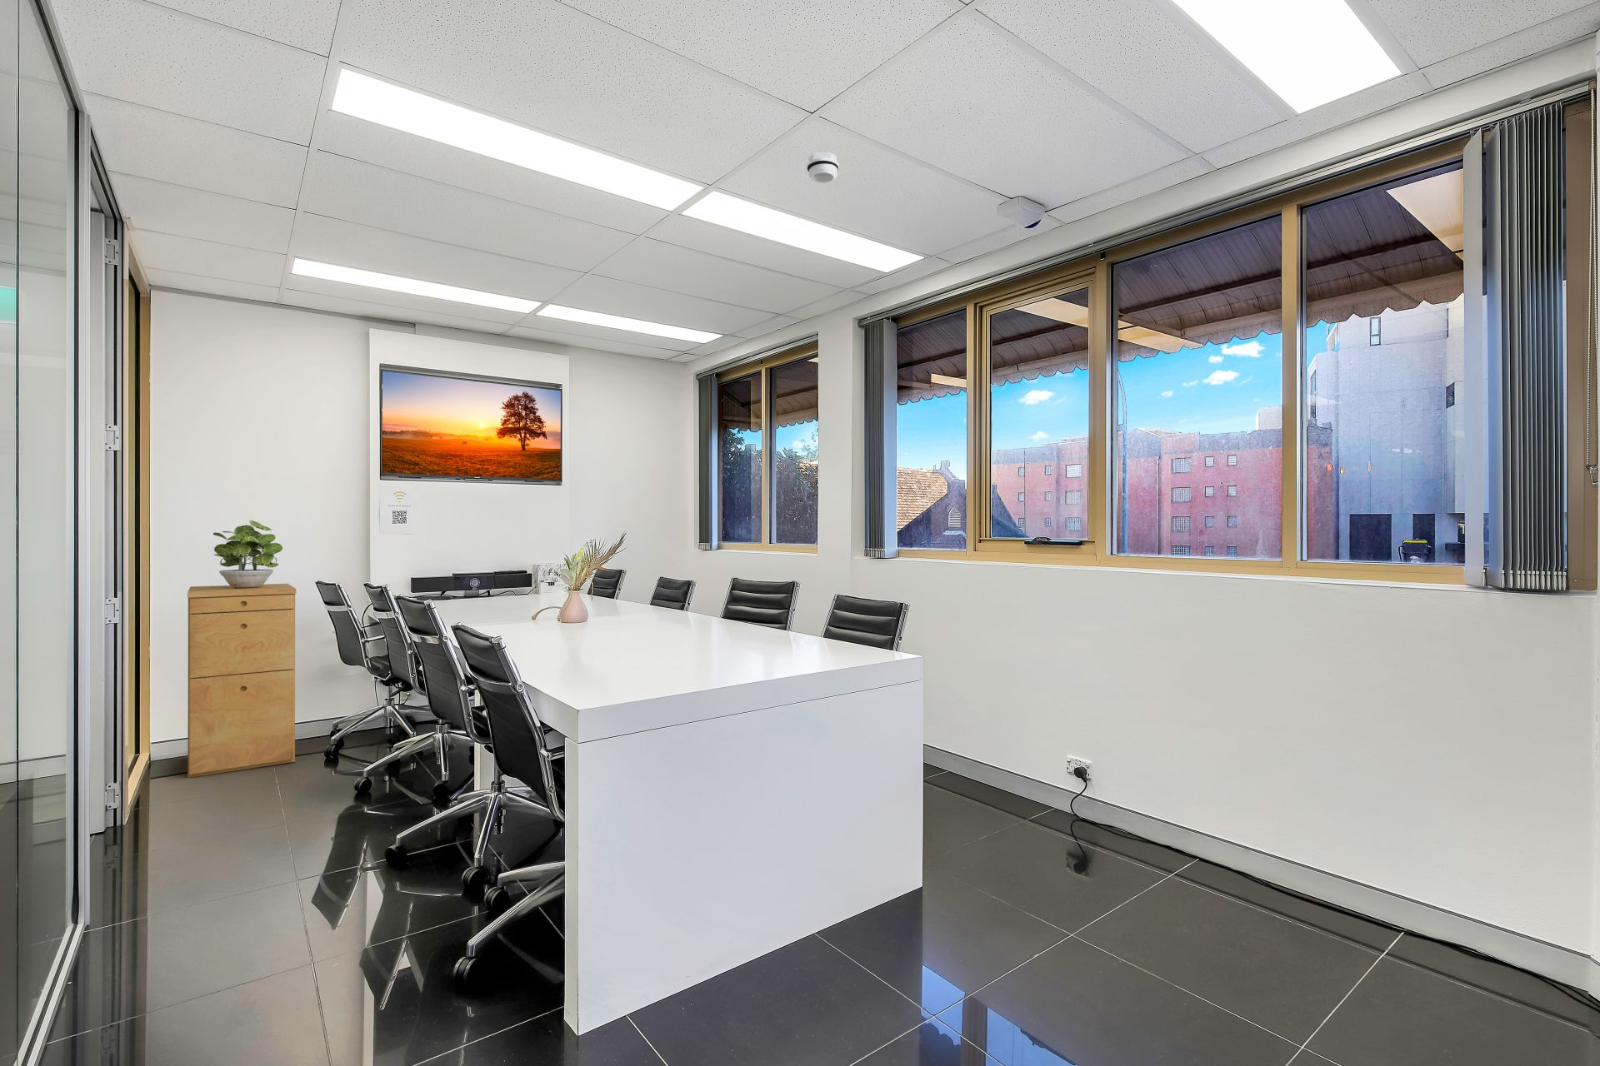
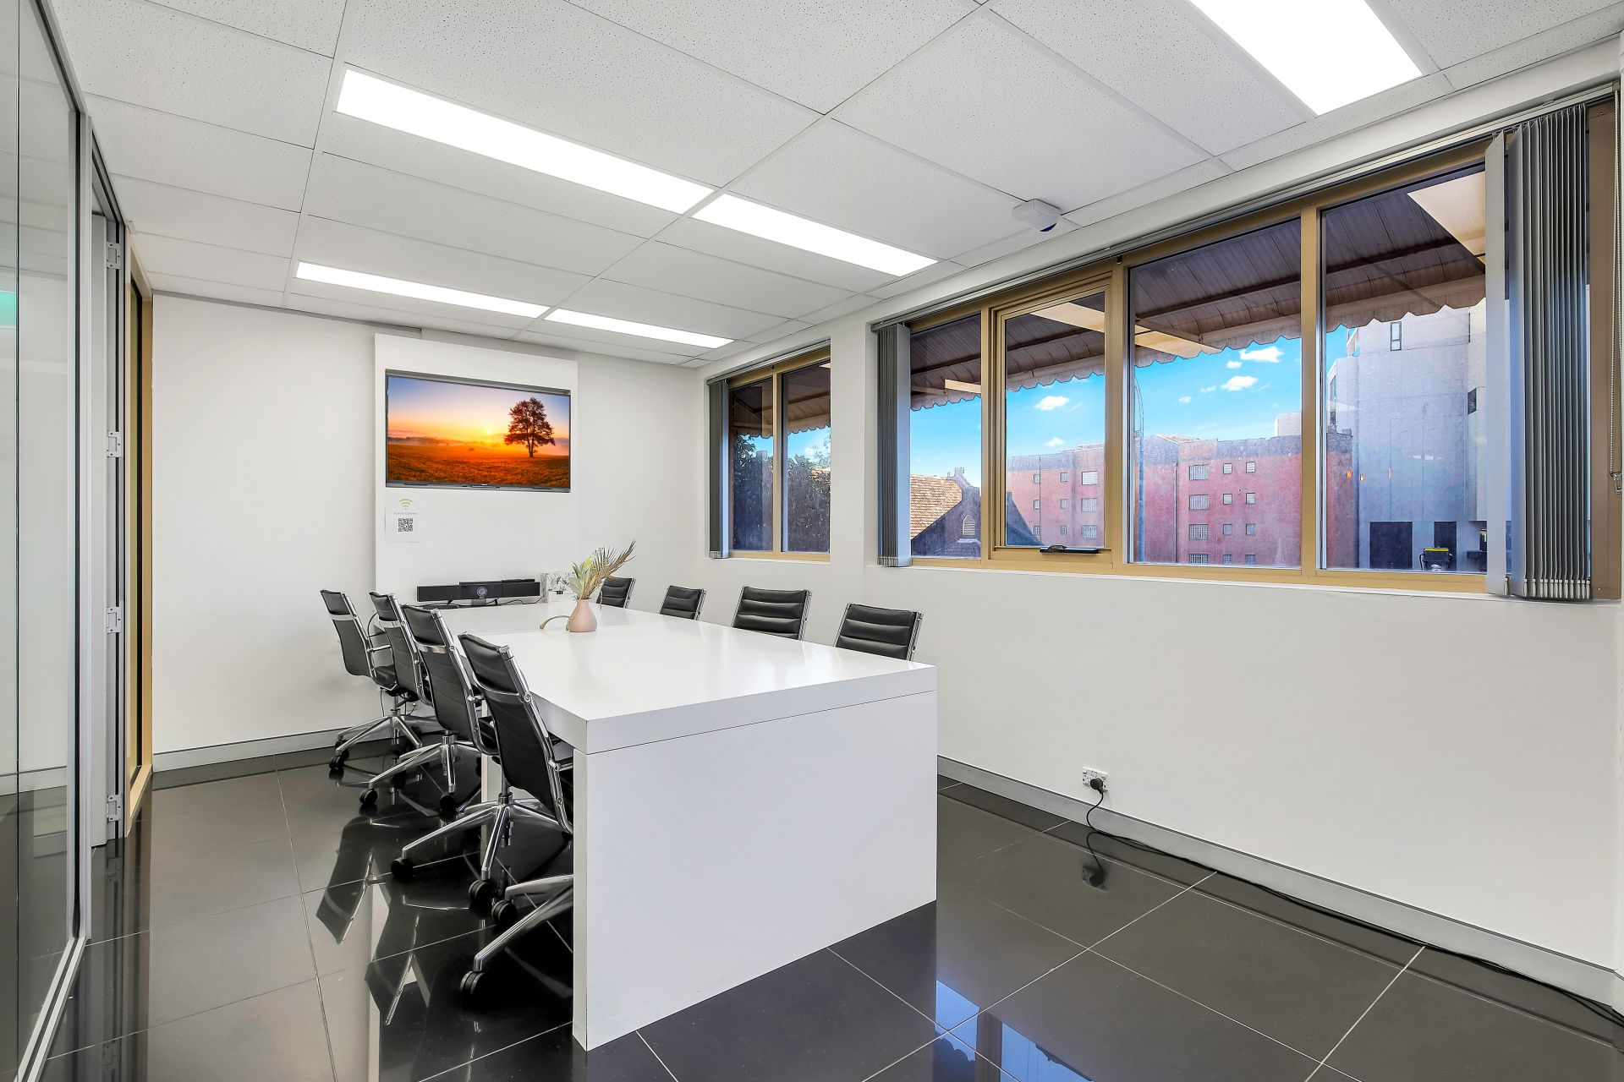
- filing cabinet (242, 672)
- potted plant (249, 553)
- smoke detector (823, 168)
